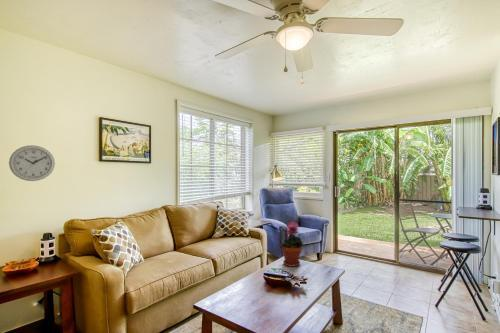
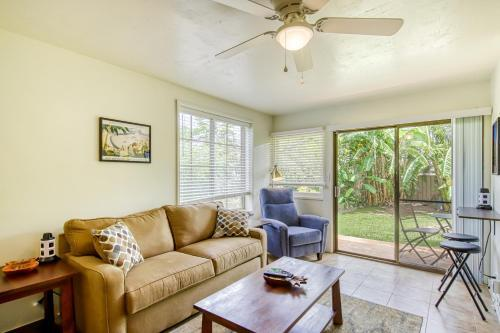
- potted plant (292, 242)
- wall clock (33, 163)
